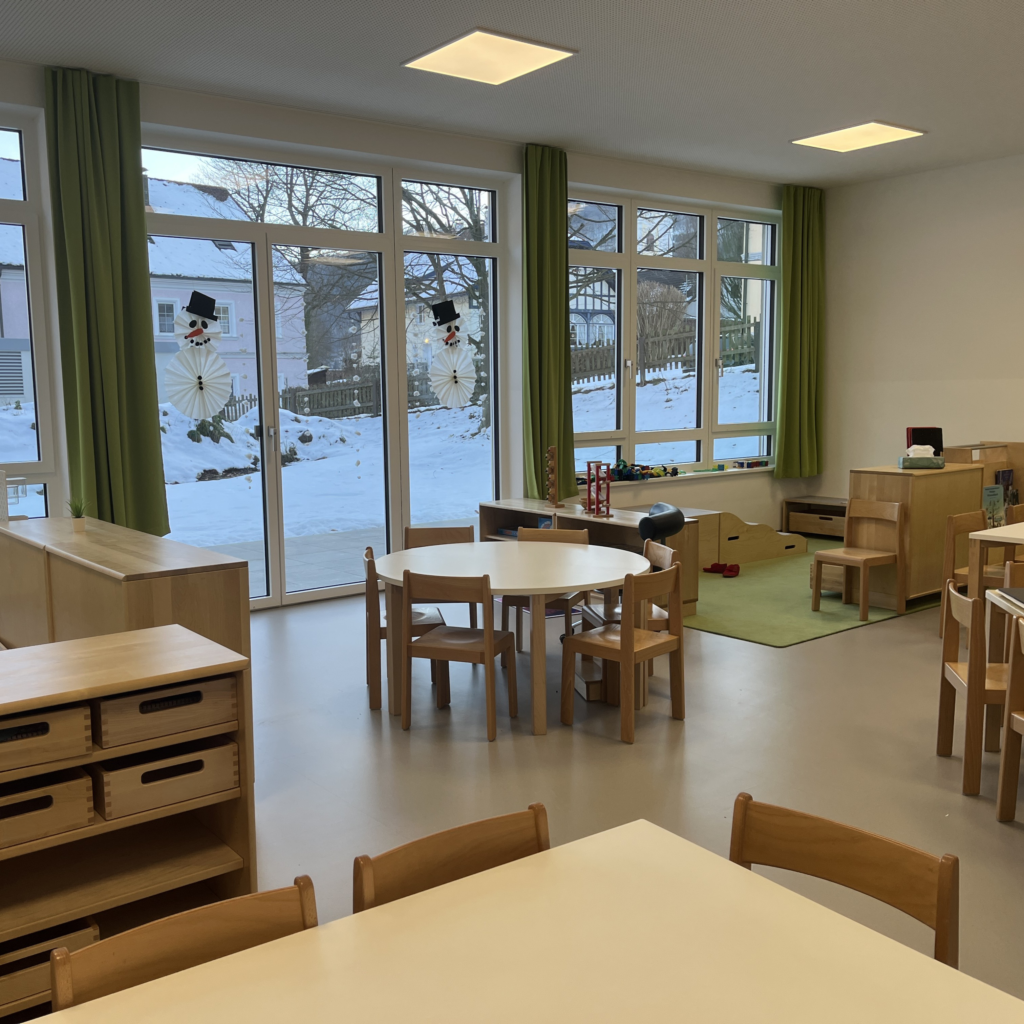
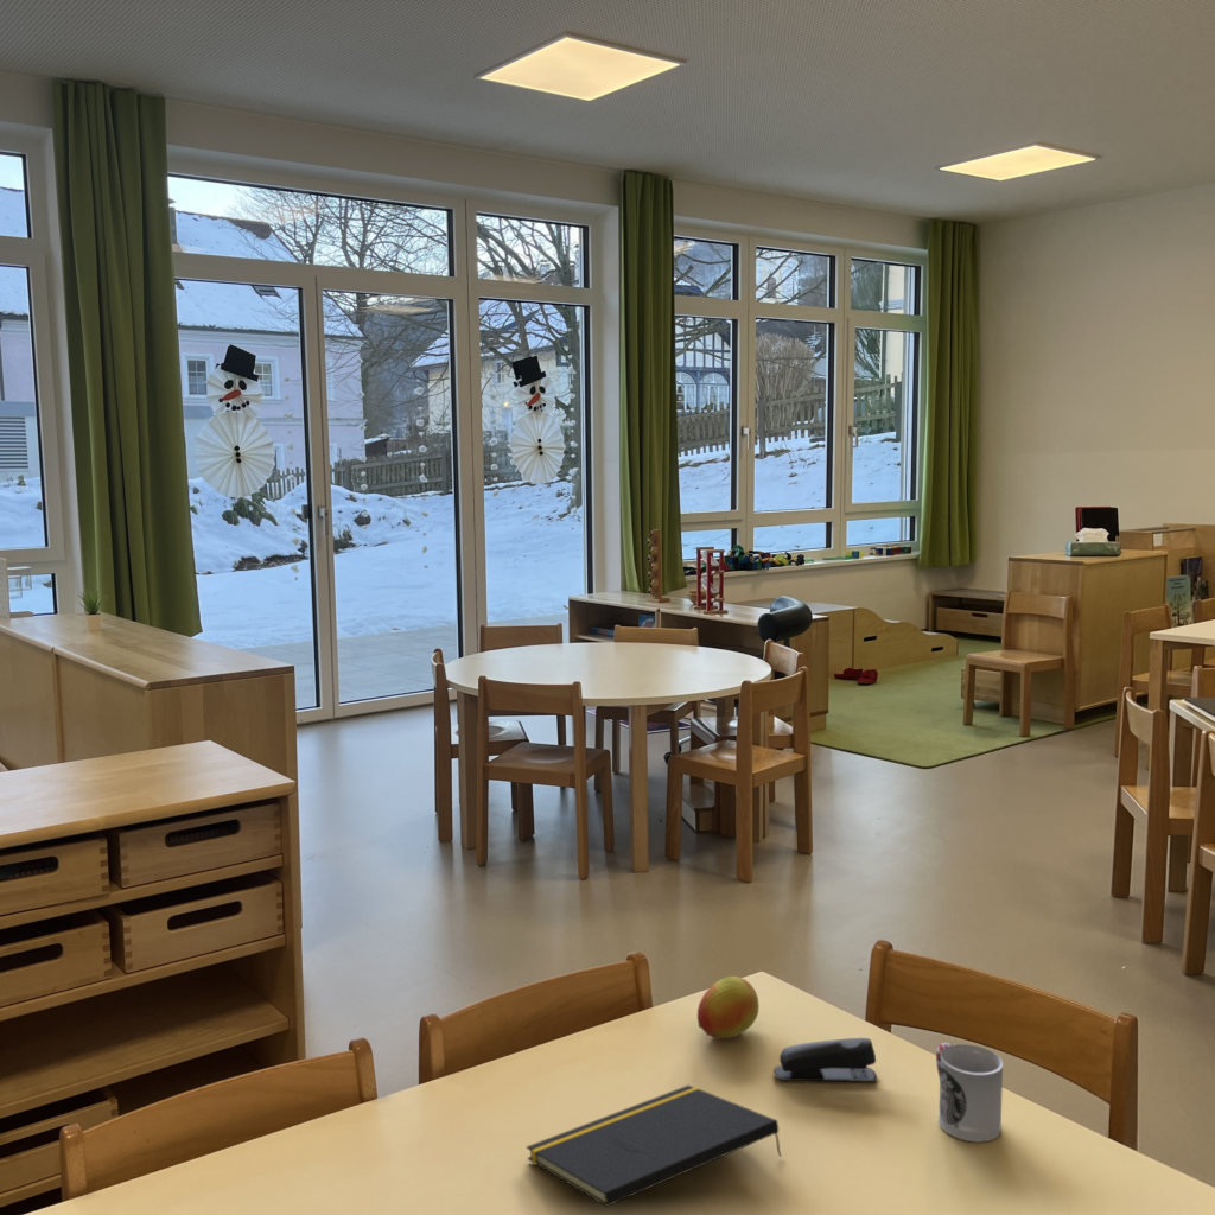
+ cup (962, 1084)
+ fruit (727, 1006)
+ notepad (651, 1139)
+ stapler (825, 1057)
